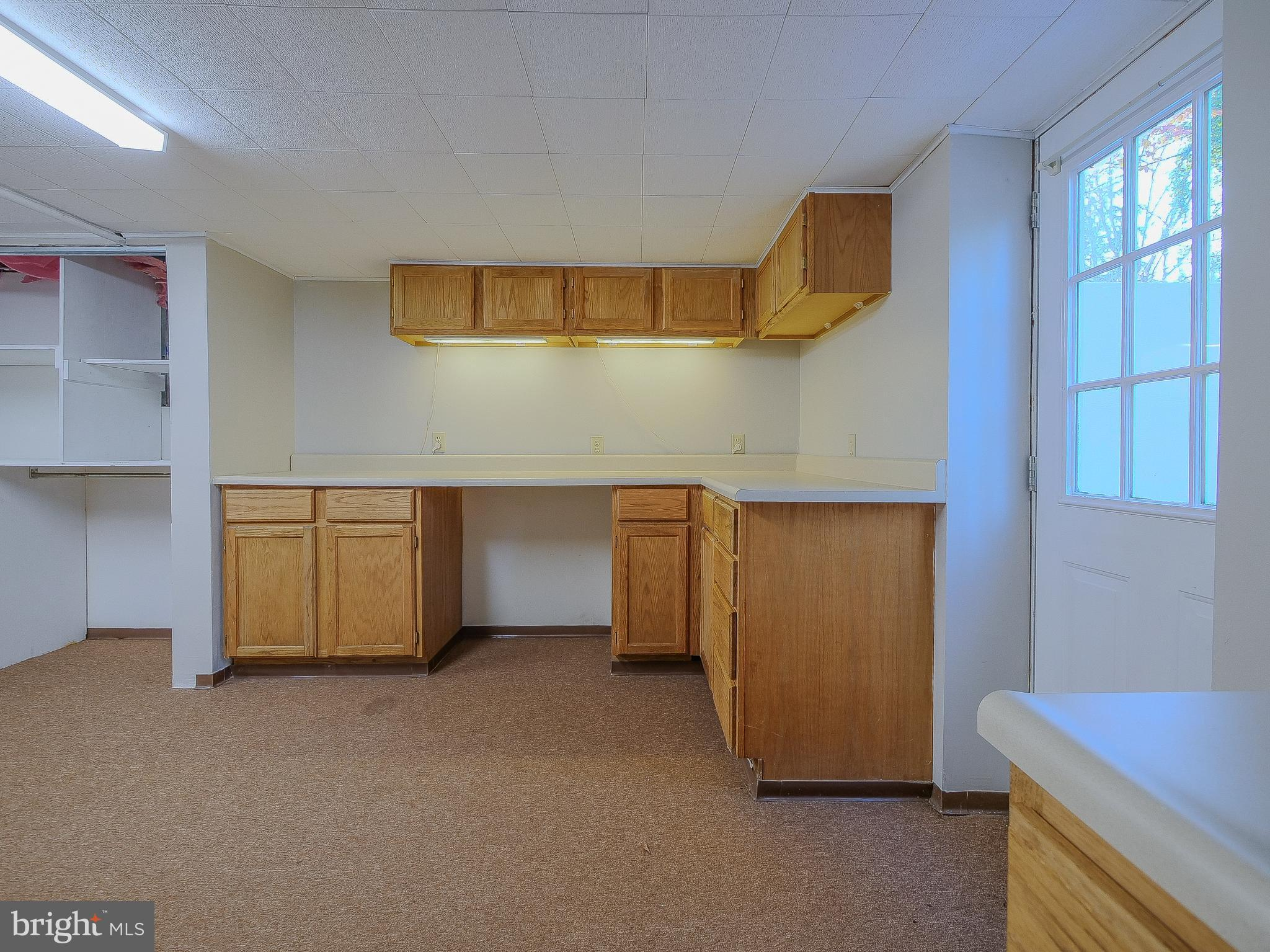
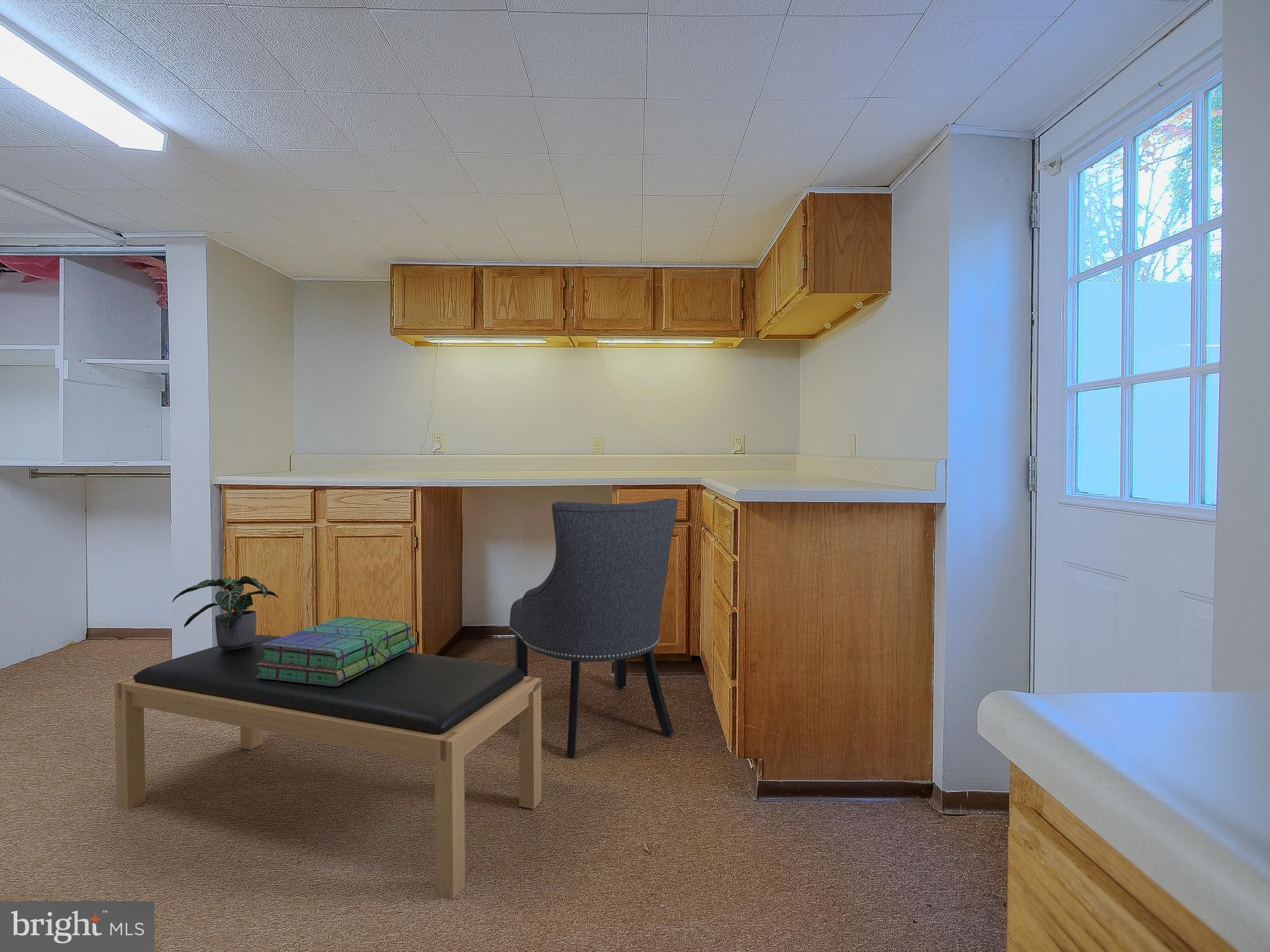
+ stack of books (340, 647)
+ bench (331, 734)
+ potted plant (232, 613)
+ chair (594, 608)
